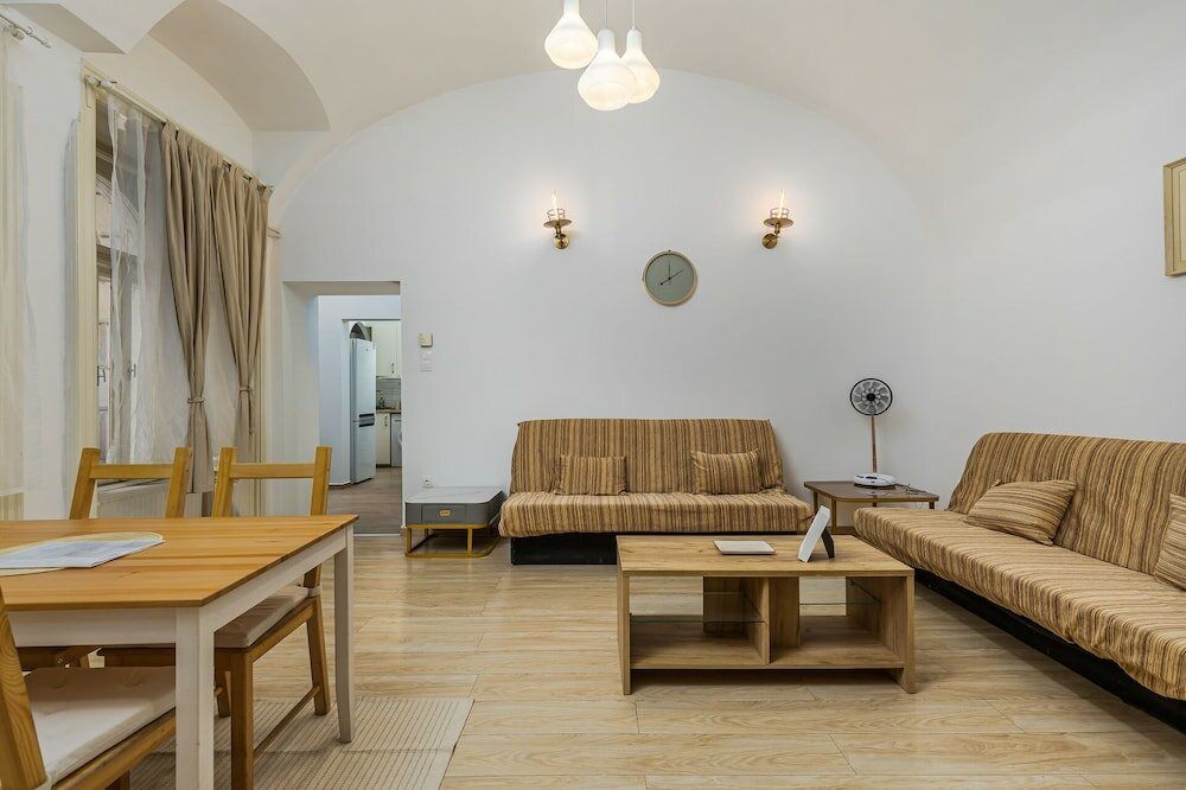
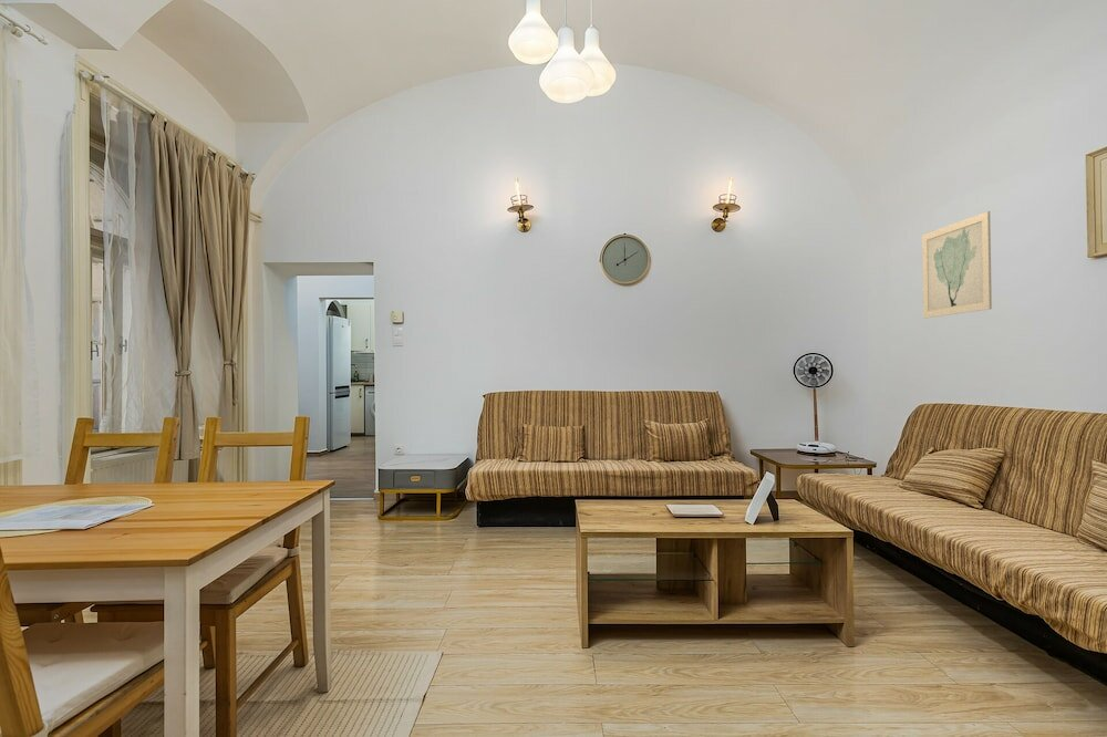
+ wall art (953, 269)
